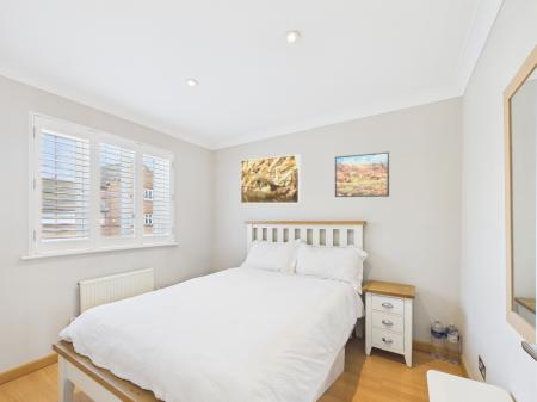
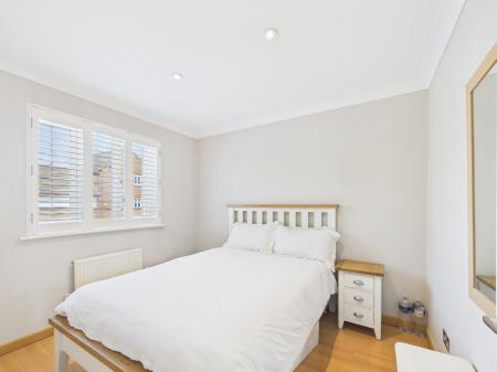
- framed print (267, 180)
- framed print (360, 175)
